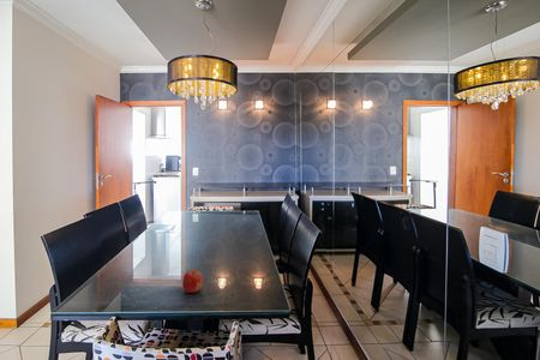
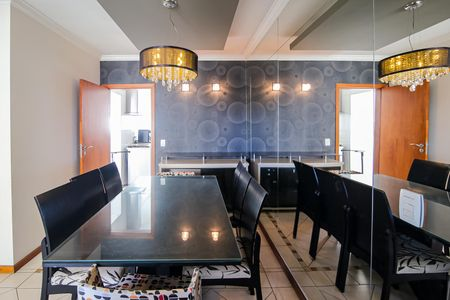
- fruit (192, 281)
